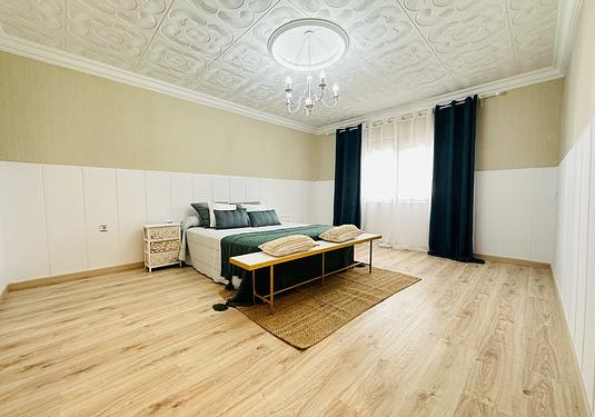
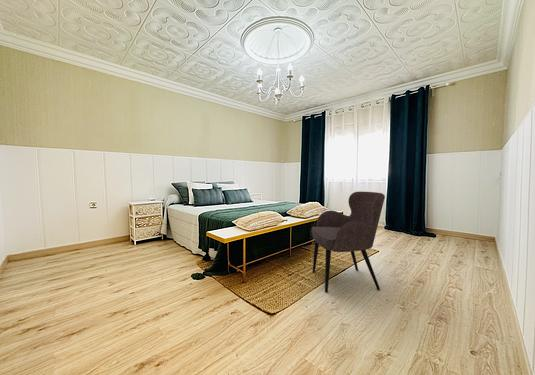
+ armchair (347, 236)
